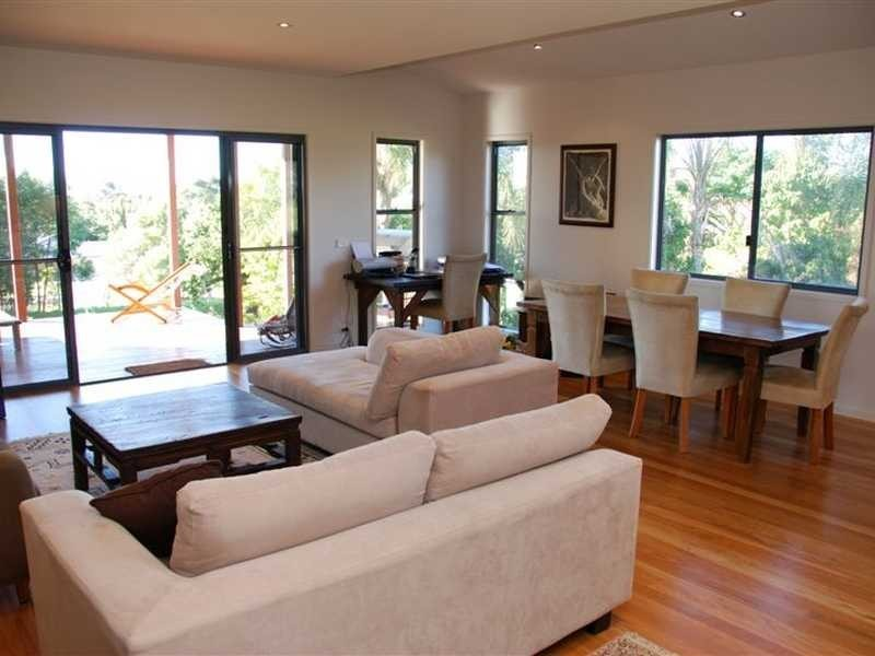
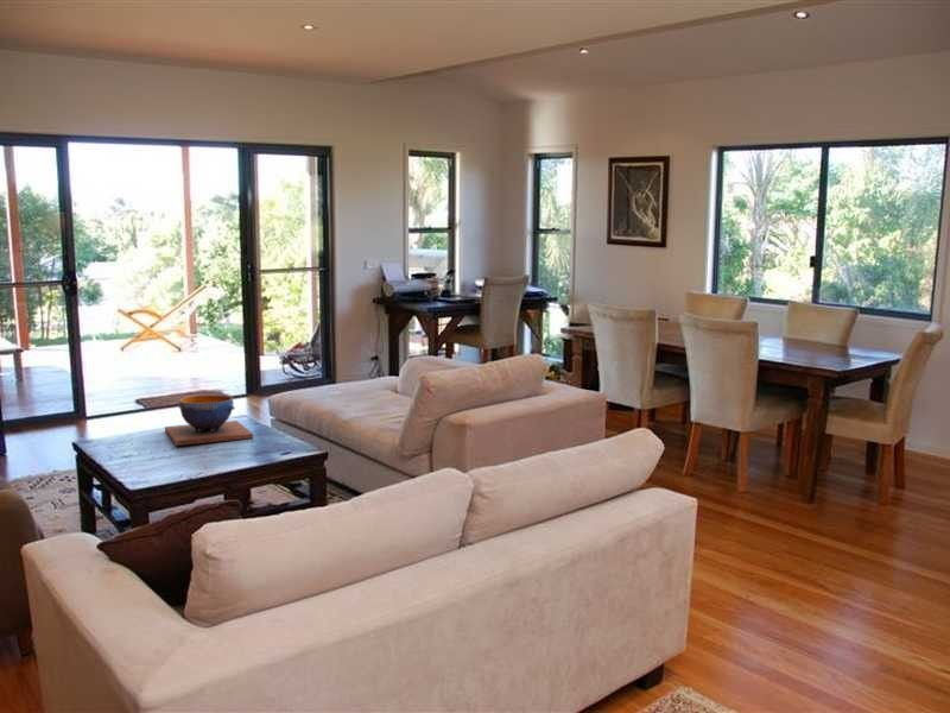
+ decorative bowl (207, 416)
